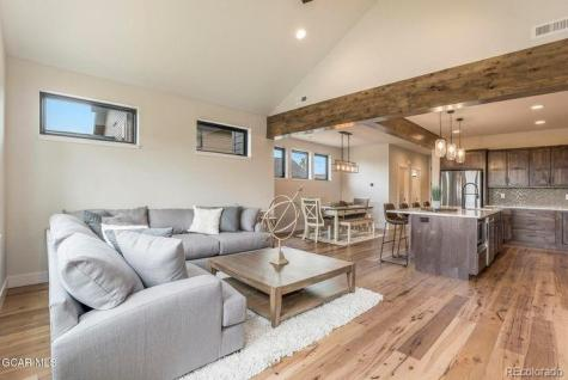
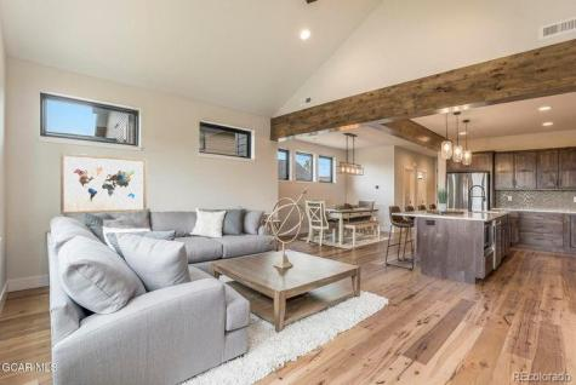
+ wall art (107, 184)
